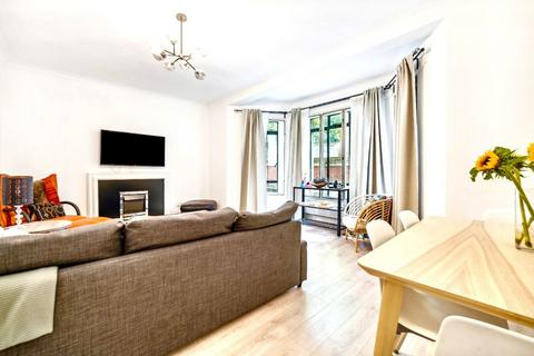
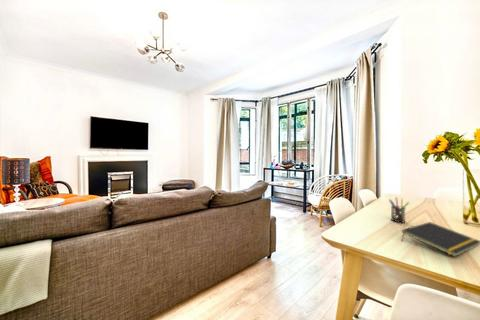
+ notepad (440, 236)
+ pen holder (399, 209)
